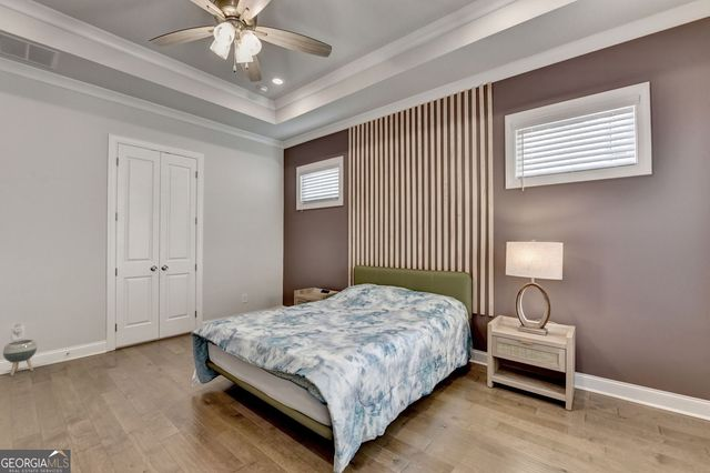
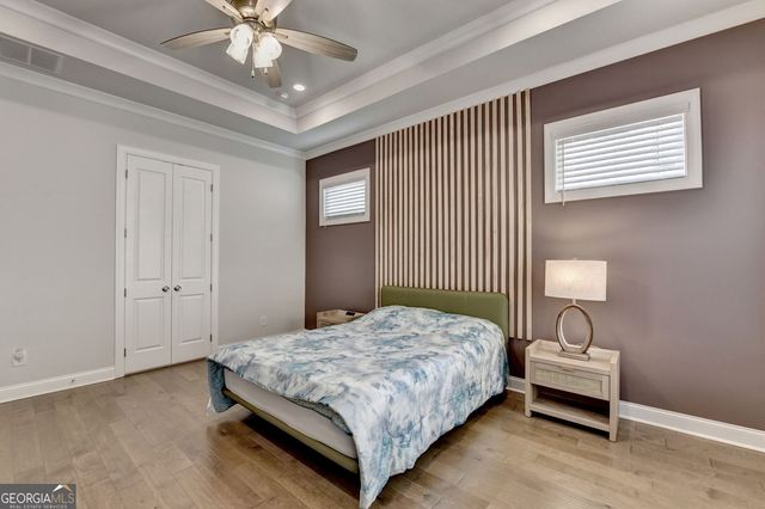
- planter (20, 356)
